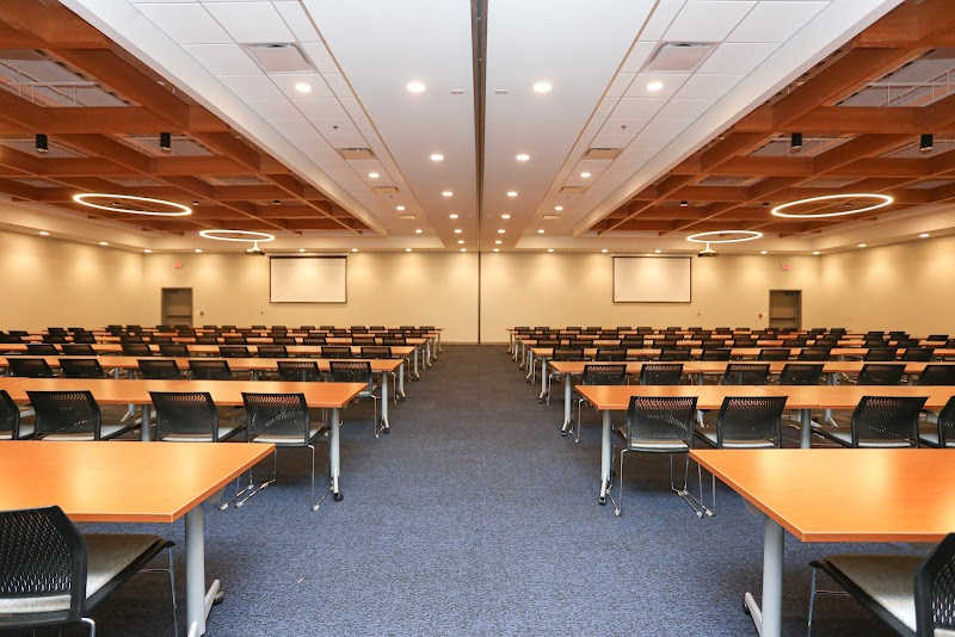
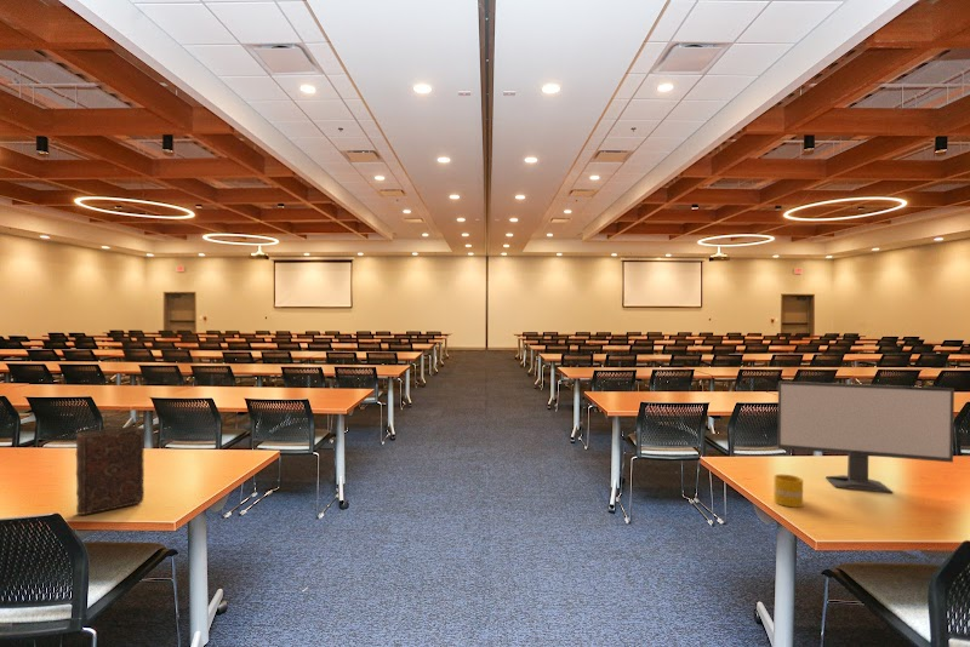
+ book (110, 468)
+ computer monitor (858, 434)
+ mug (789, 488)
